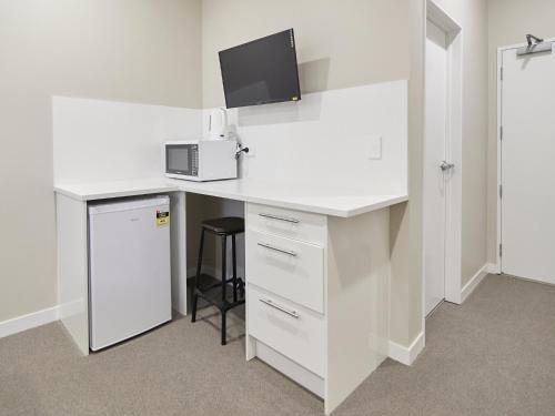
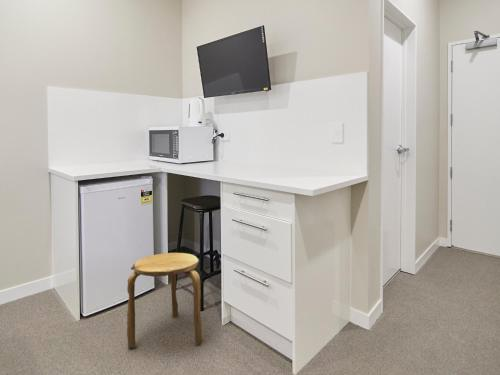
+ stool (172, 298)
